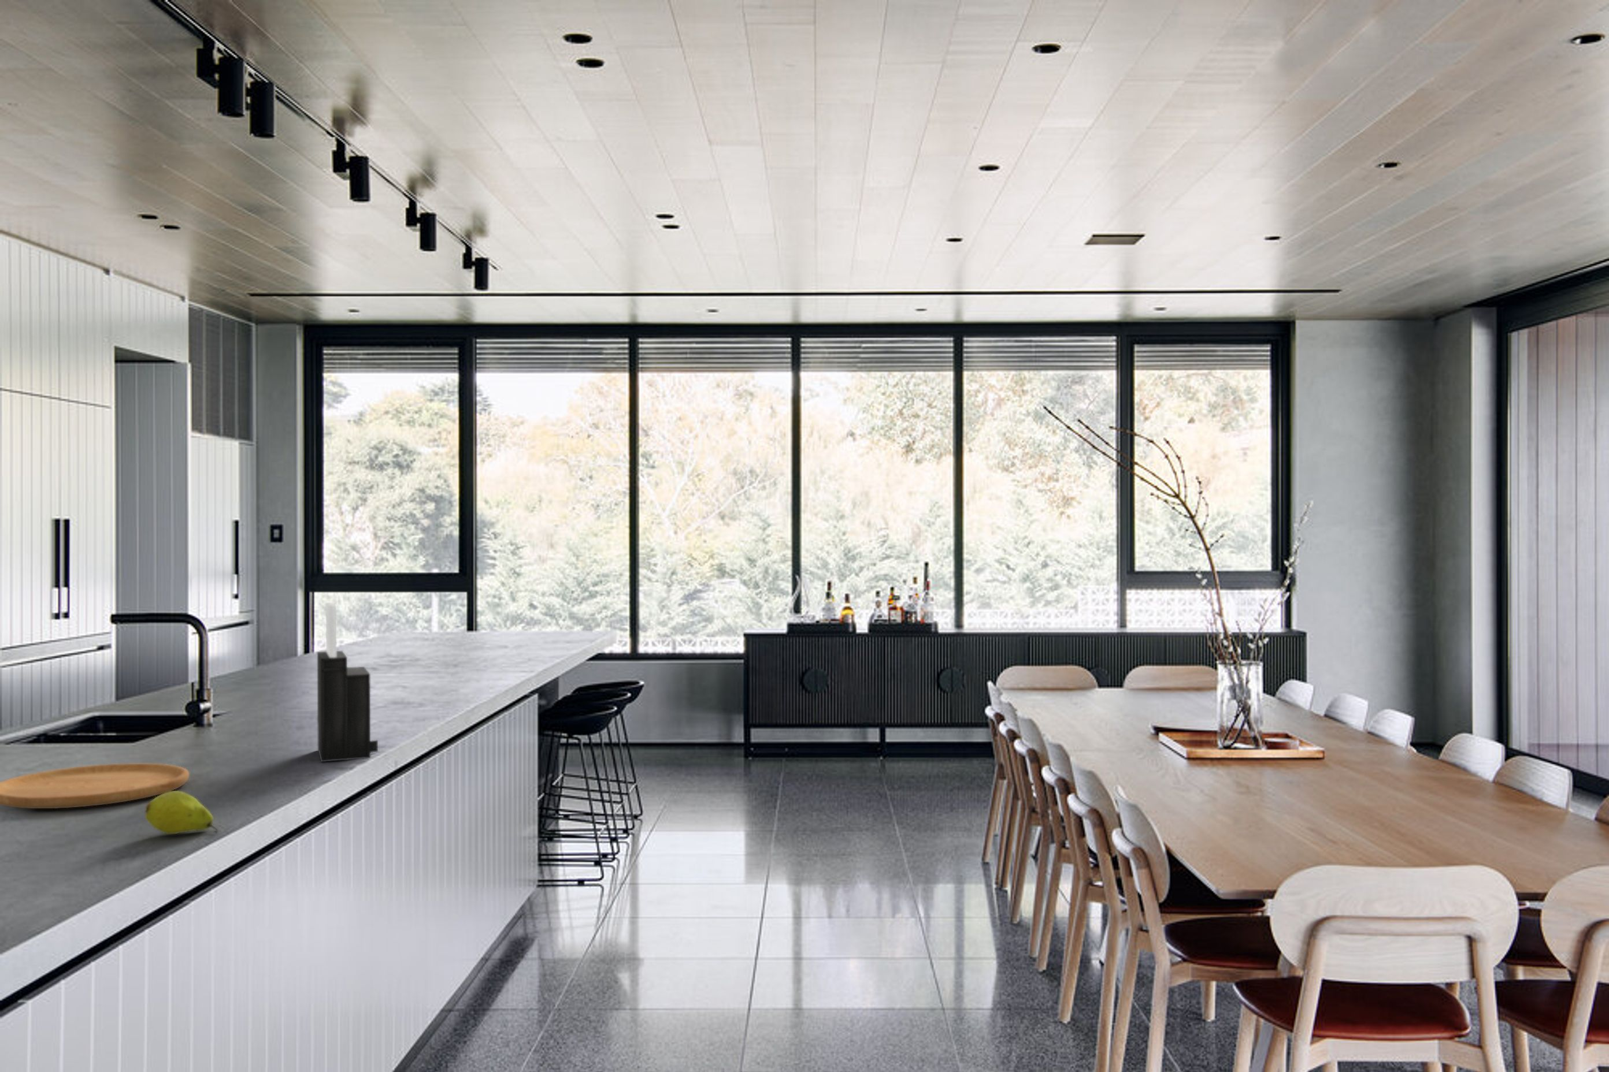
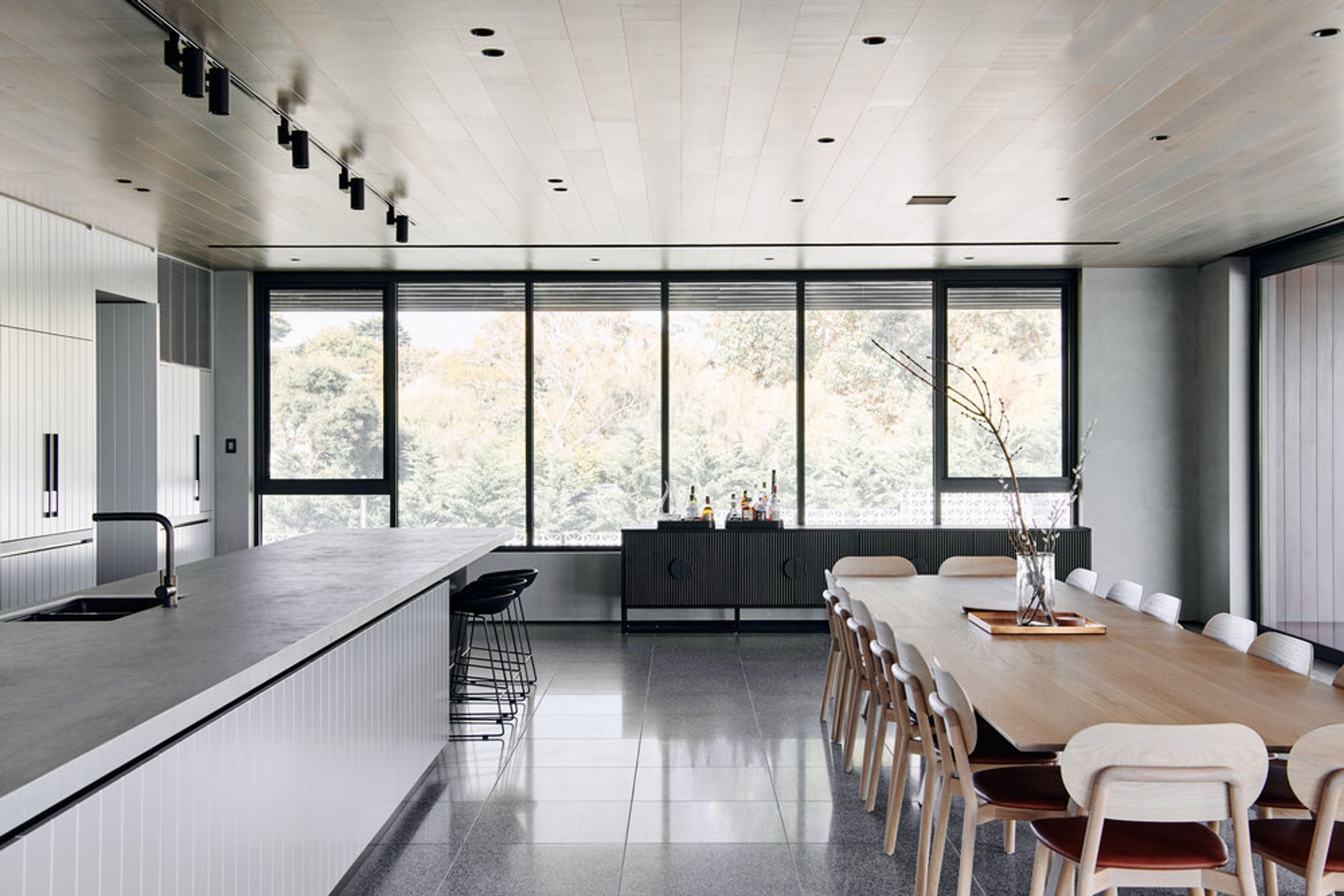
- knife block (348, 678)
- fruit (184, 812)
- cutting board (92, 785)
